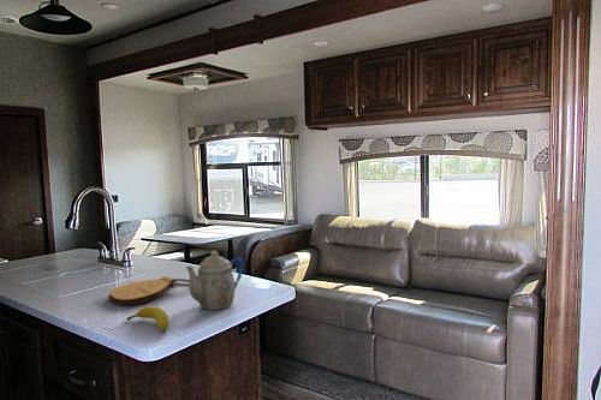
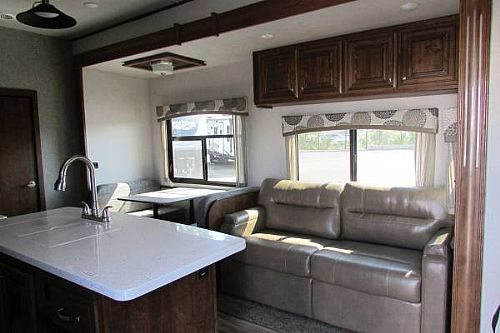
- fruit (153, 316)
- teapot (215, 277)
- key chain (156, 286)
